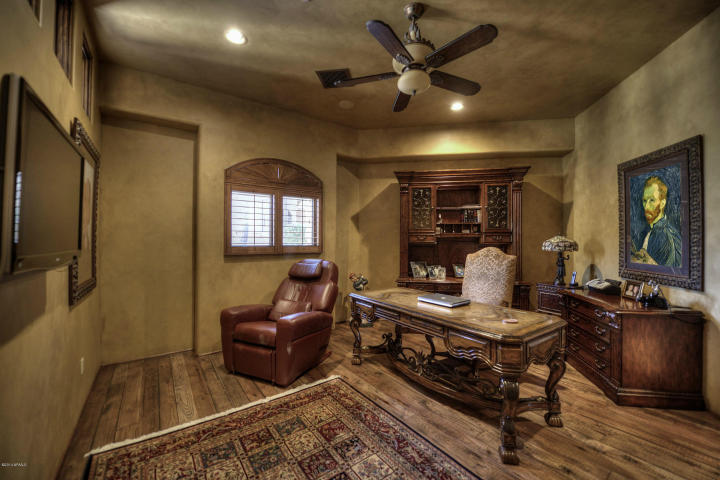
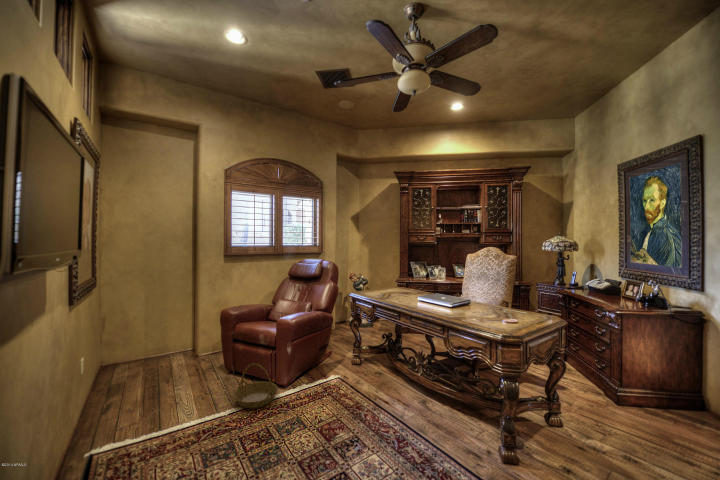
+ basket (256, 382)
